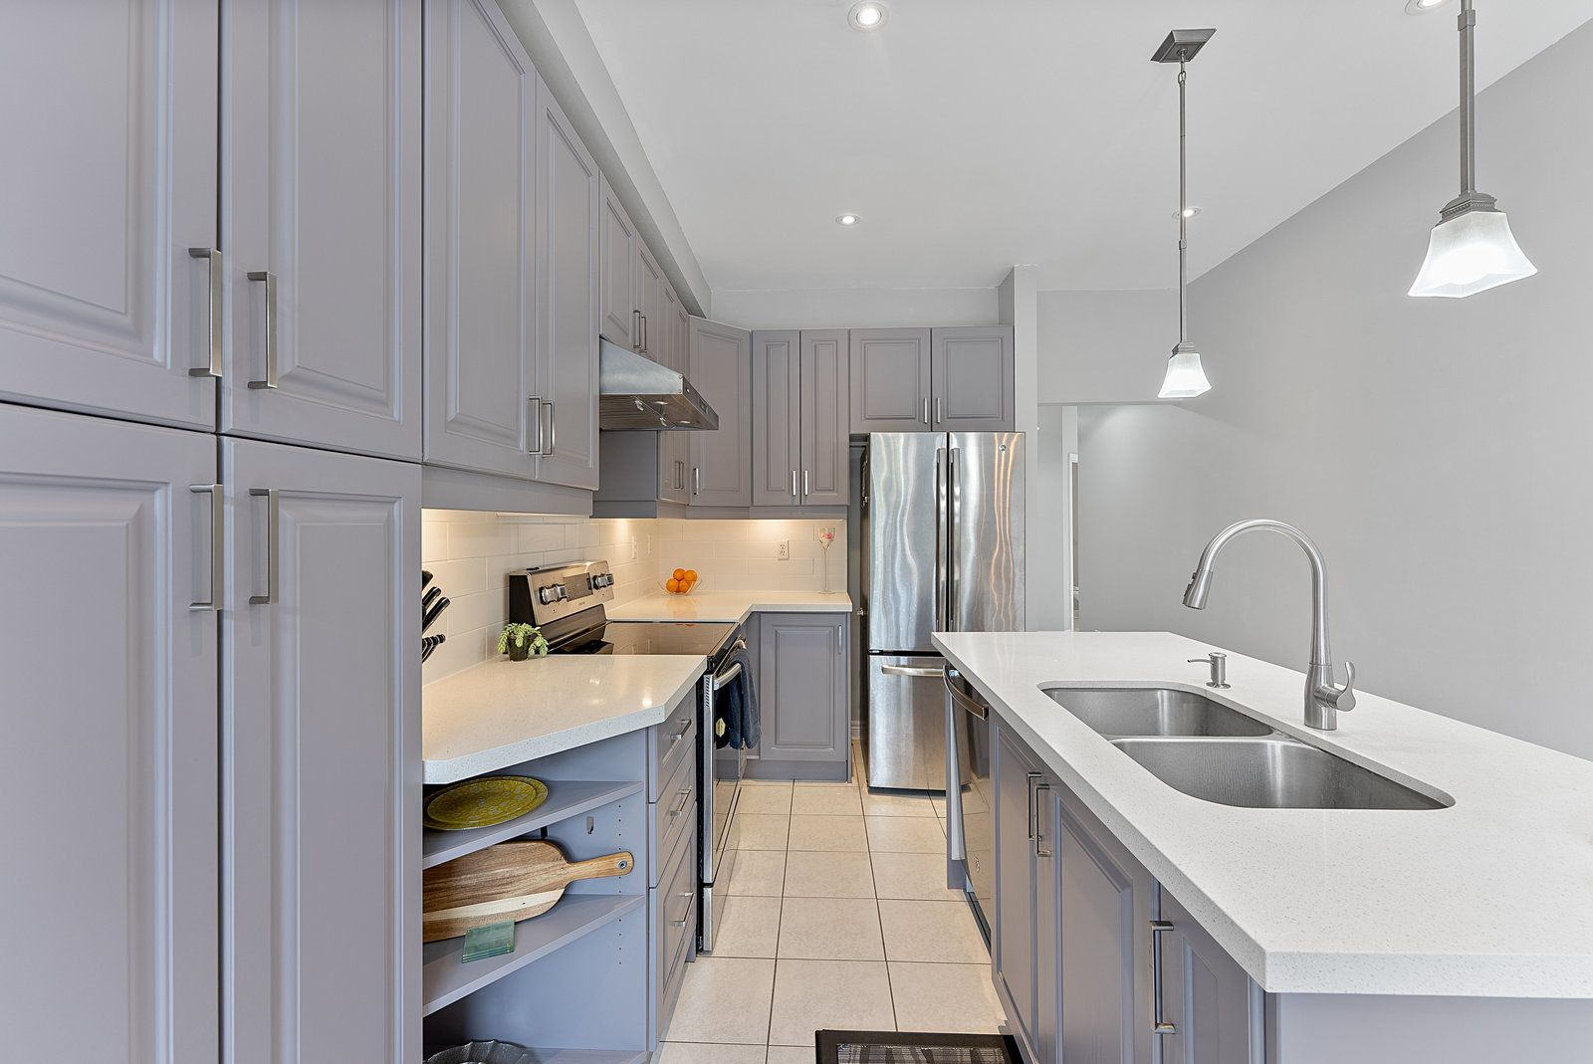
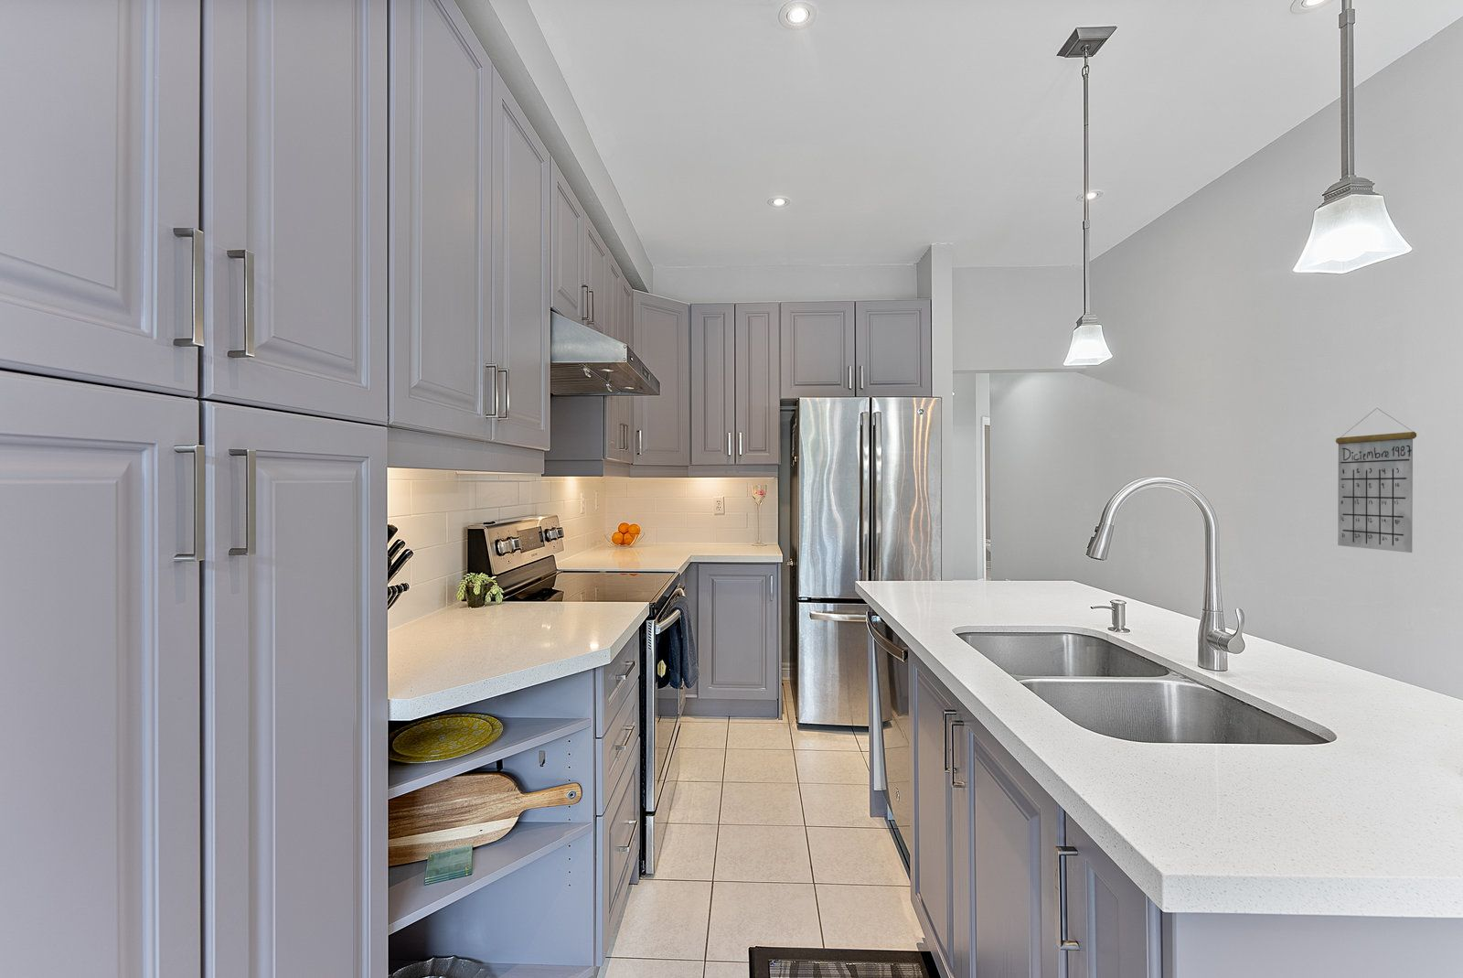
+ calendar (1374, 478)
